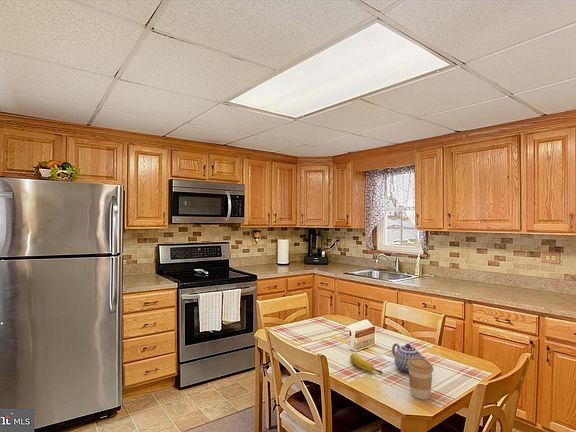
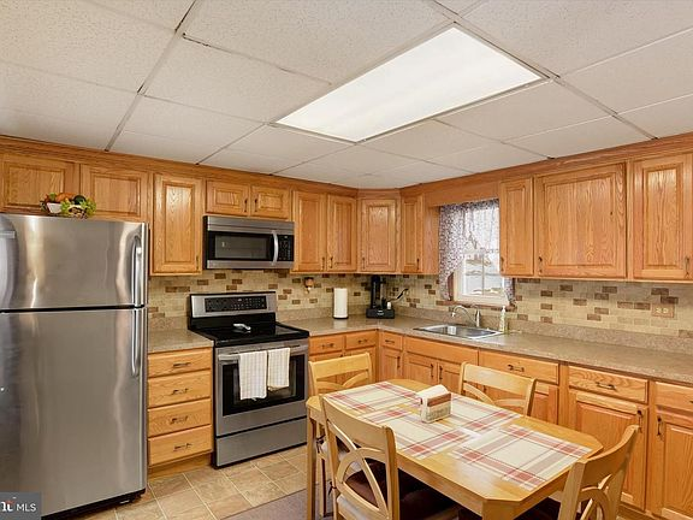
- fruit (361, 361)
- teapot (408, 356)
- coffee cup (420, 377)
